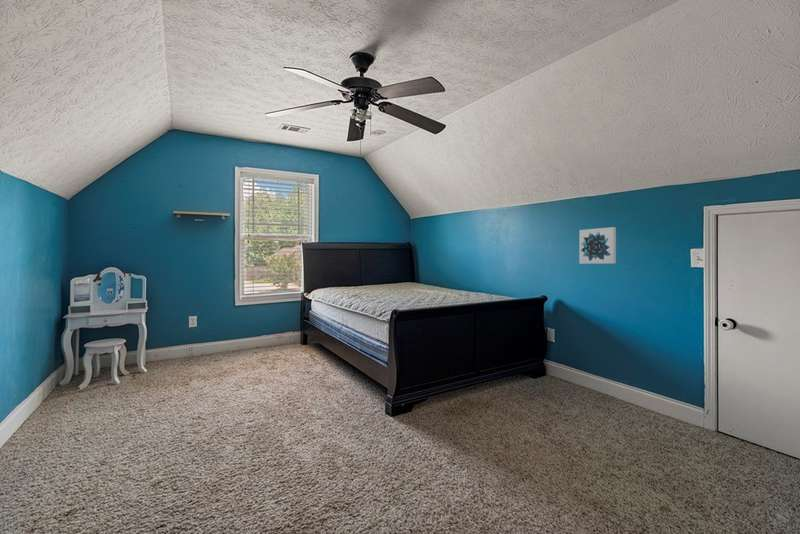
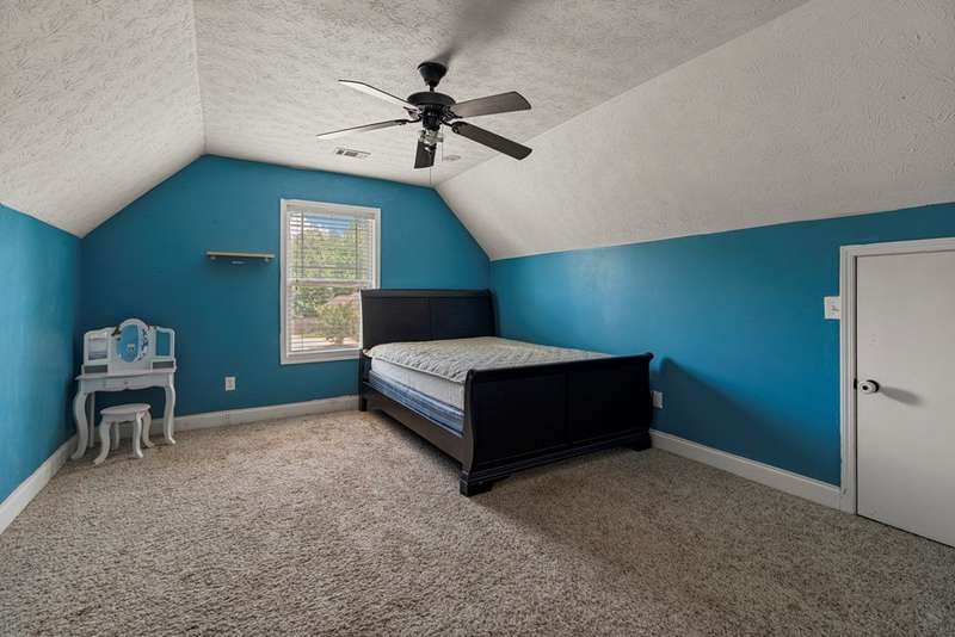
- wall art (596, 246)
